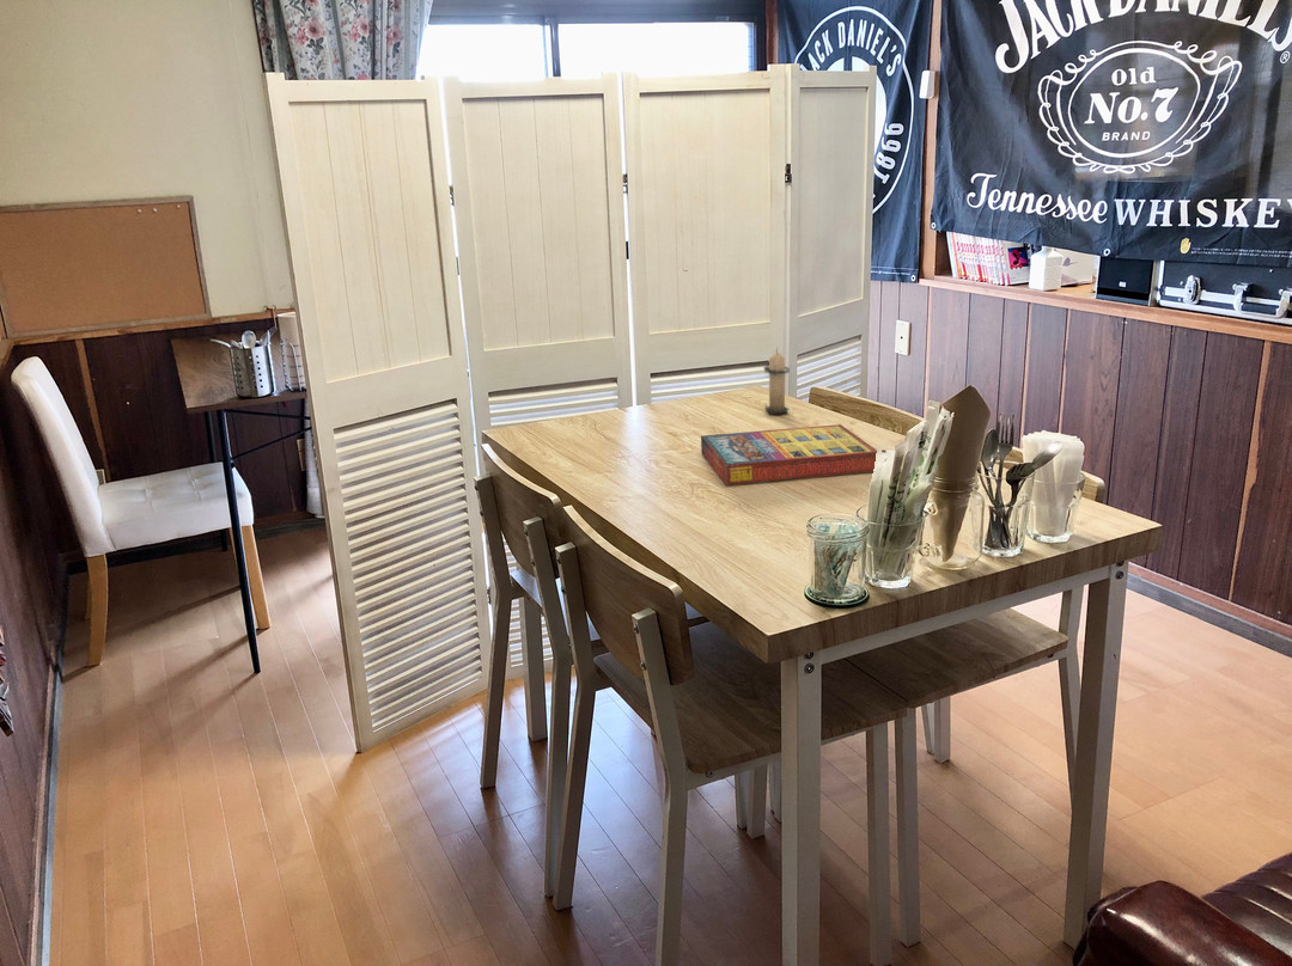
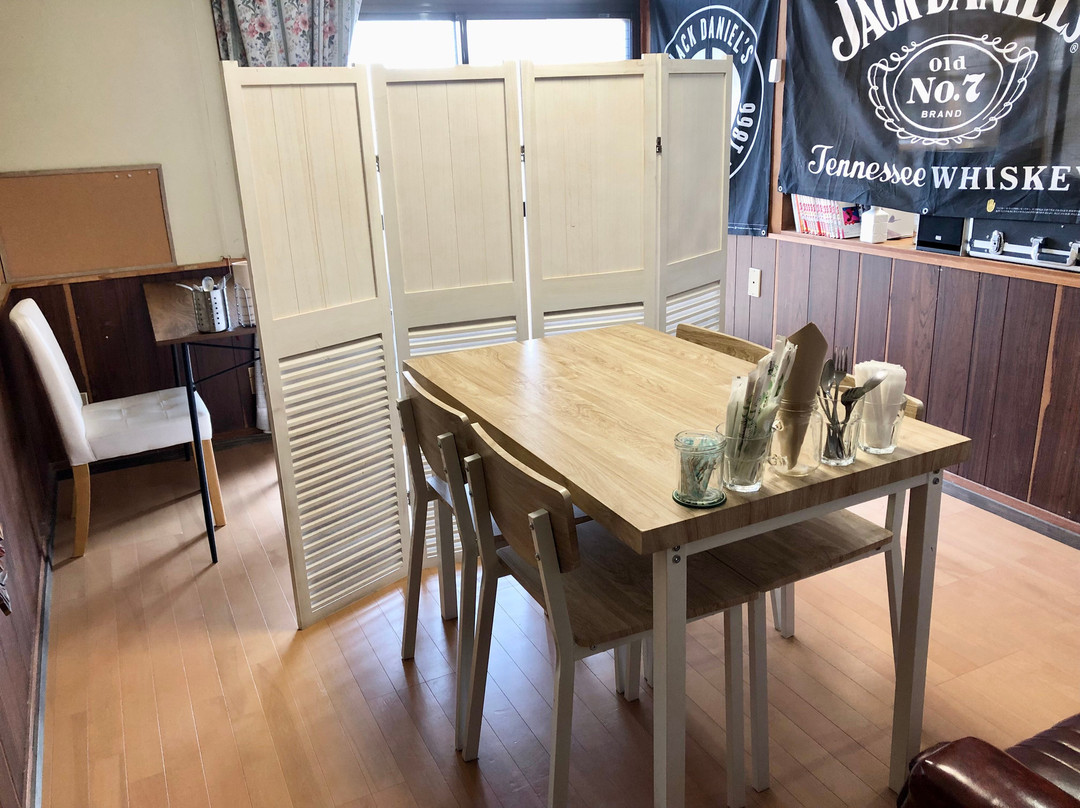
- candle (776, 380)
- game compilation box (786, 452)
